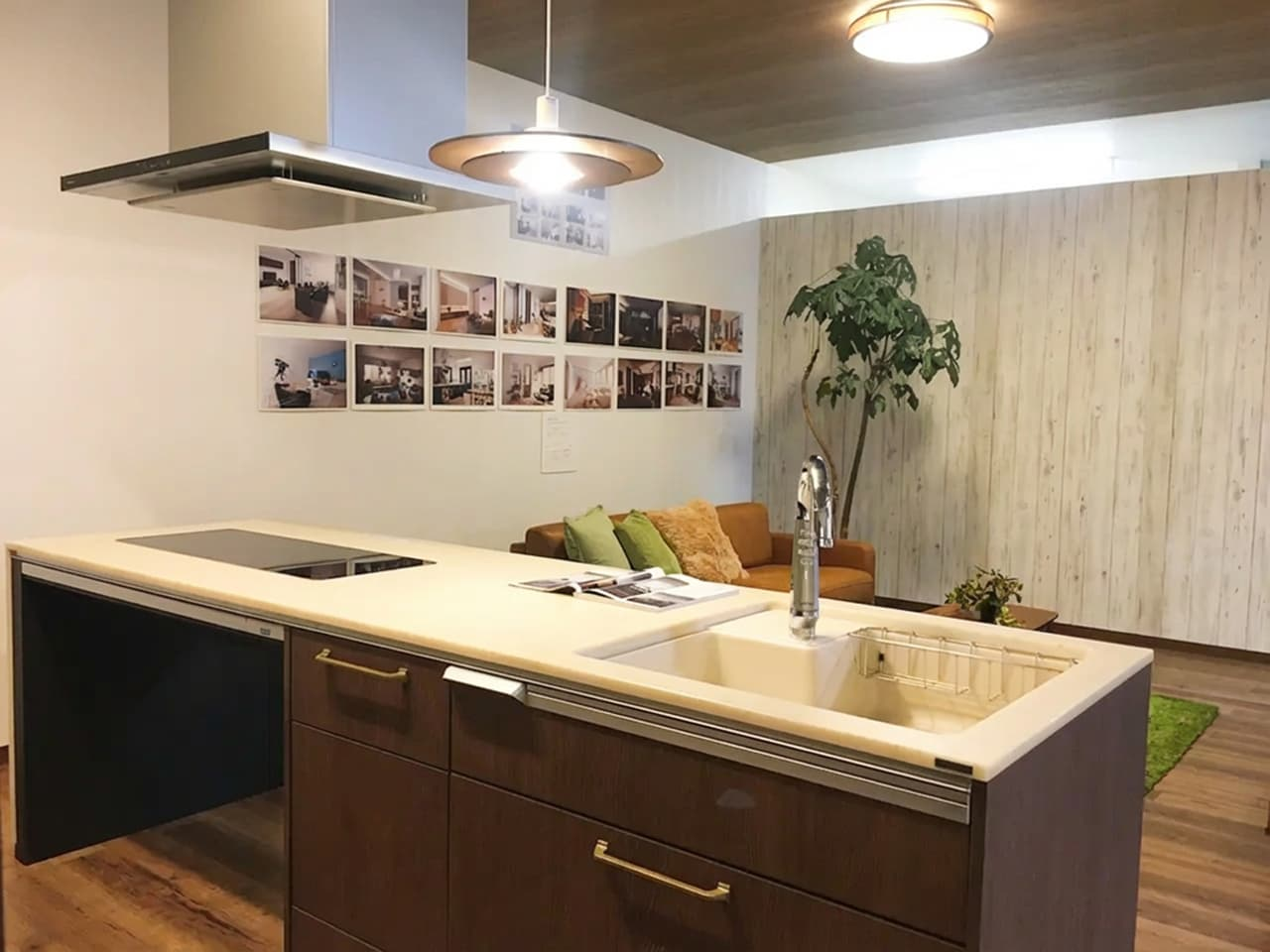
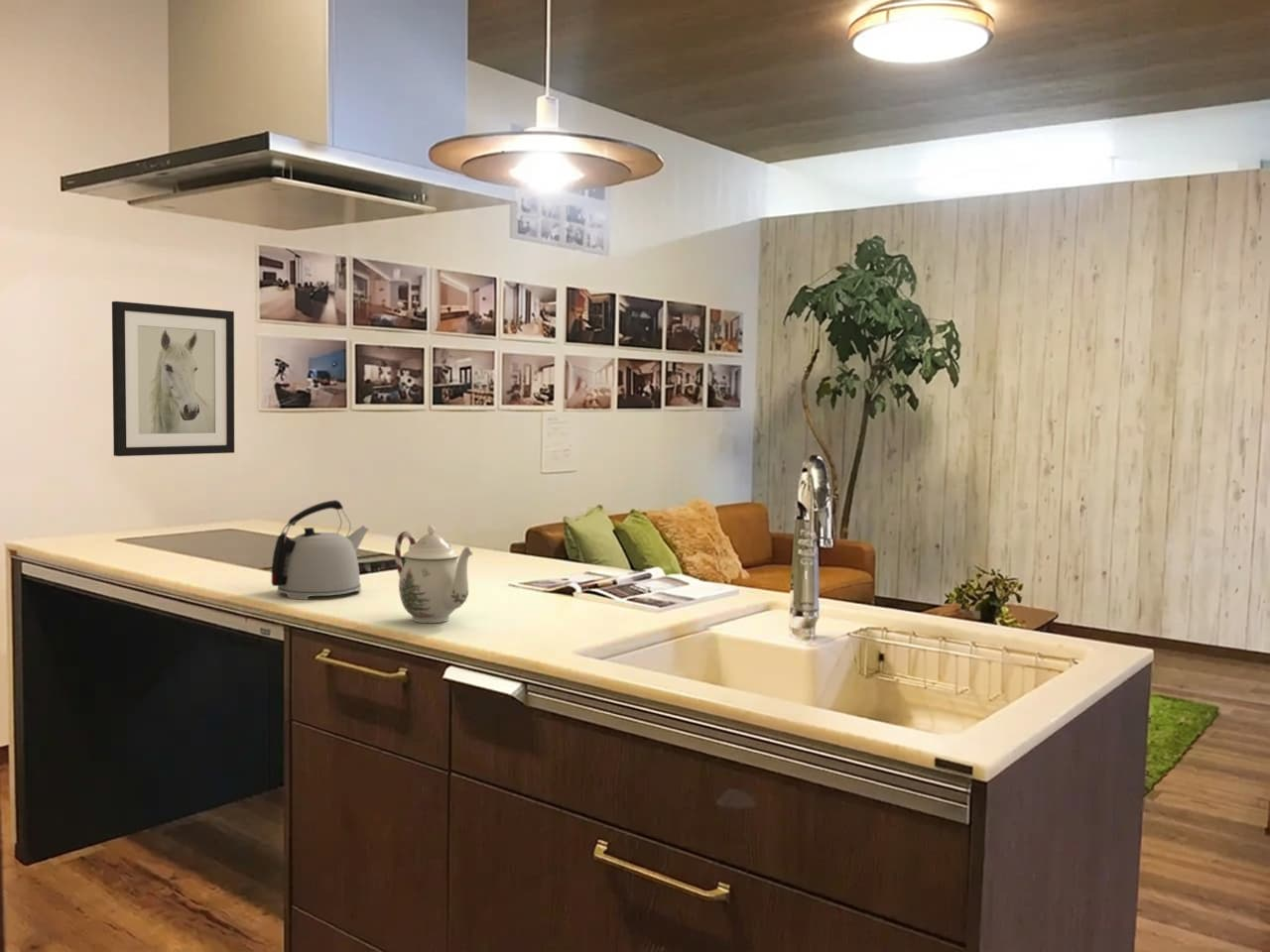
+ teapot (433, 572)
+ kettle (321, 545)
+ wall art (176, 381)
